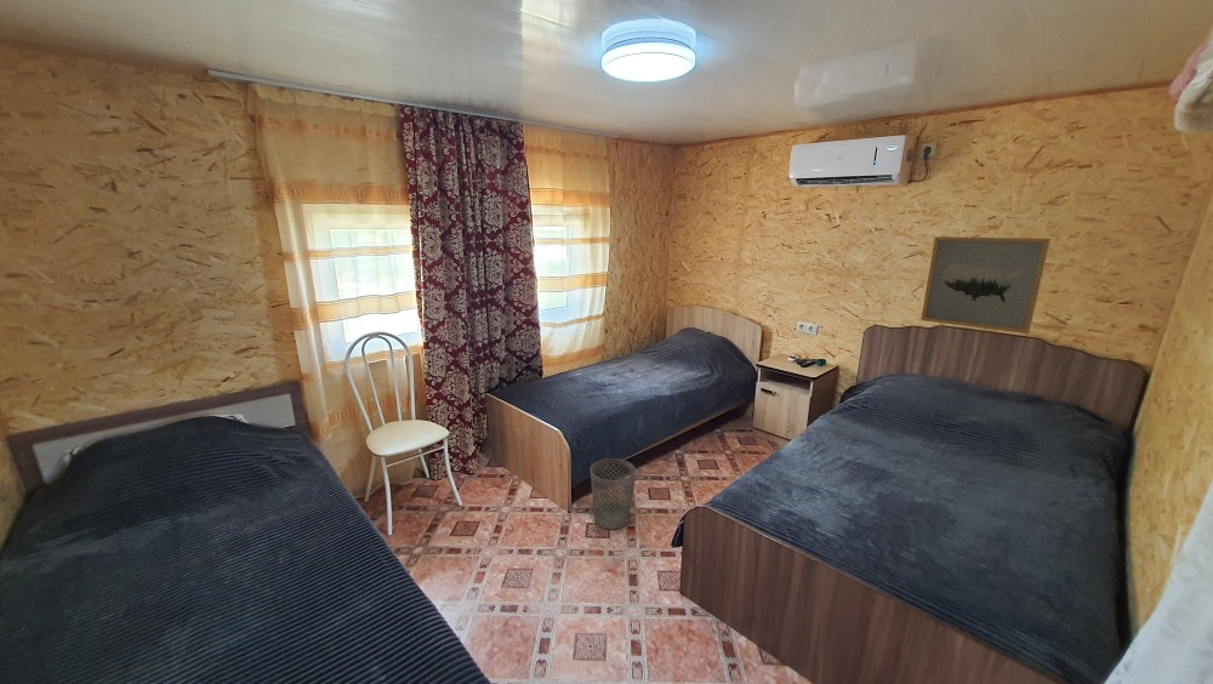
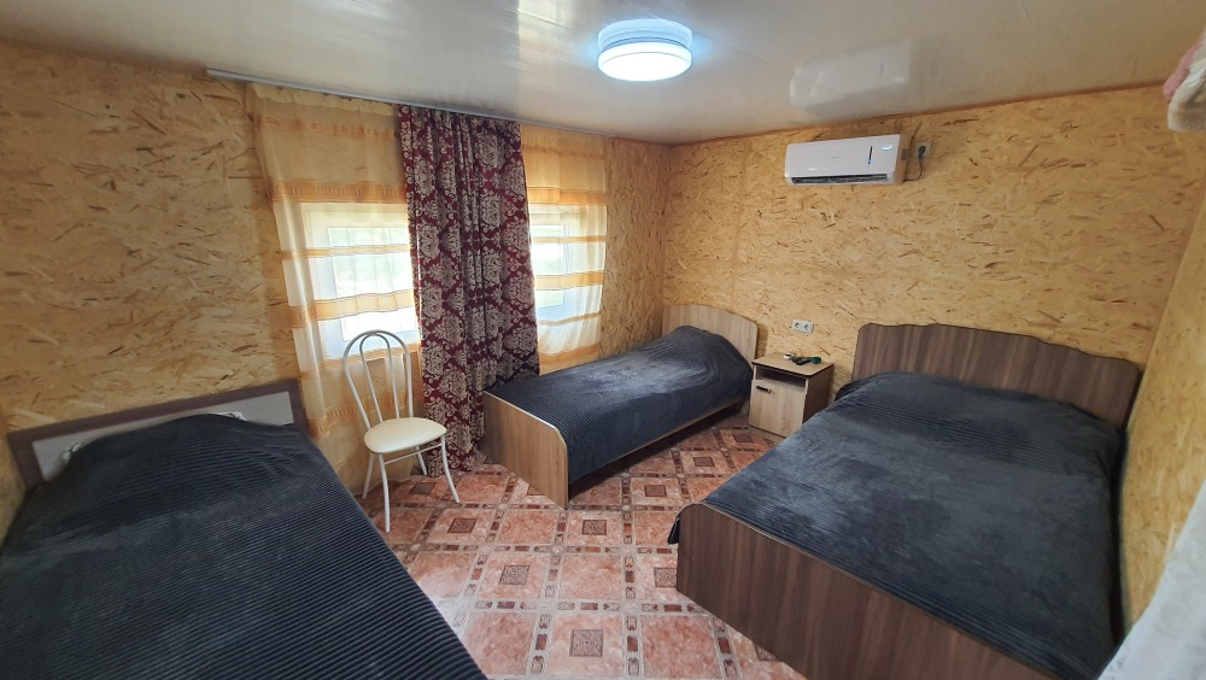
- wall art (980, 283)
- wastebasket (611, 494)
